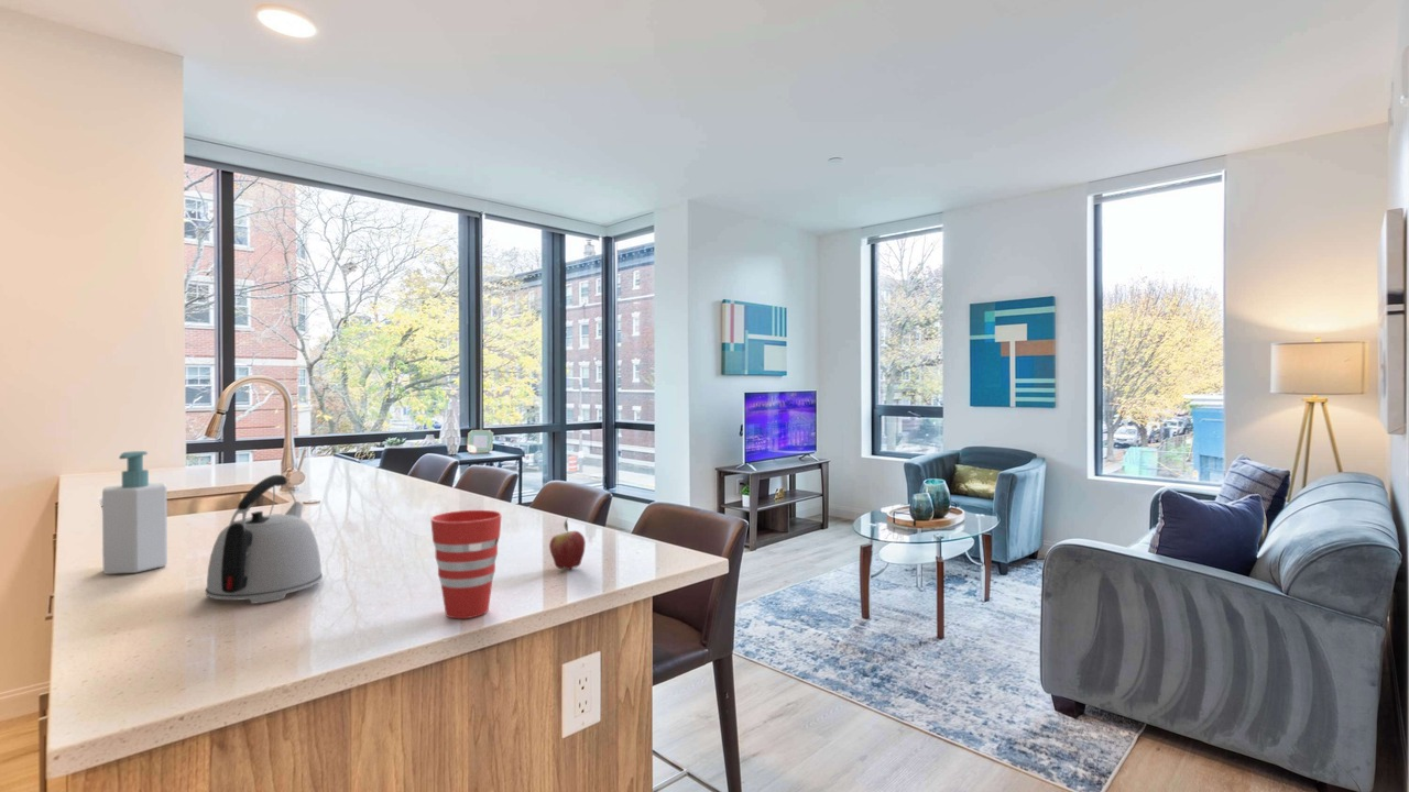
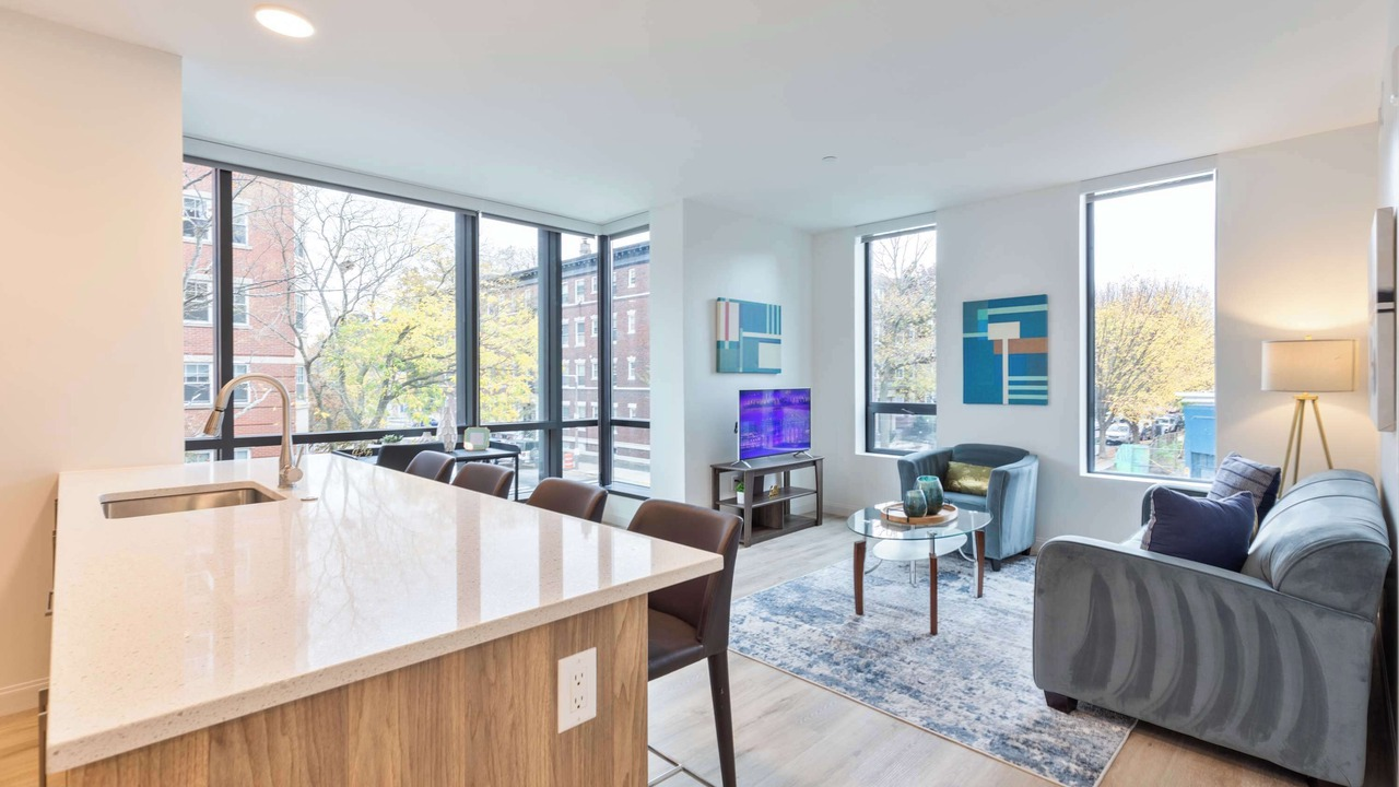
- cup (467, 563)
- soap bottle (135, 509)
- fruit (567, 541)
- kettle (267, 532)
